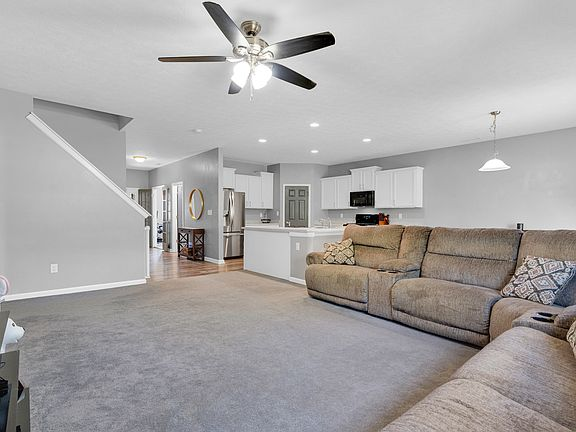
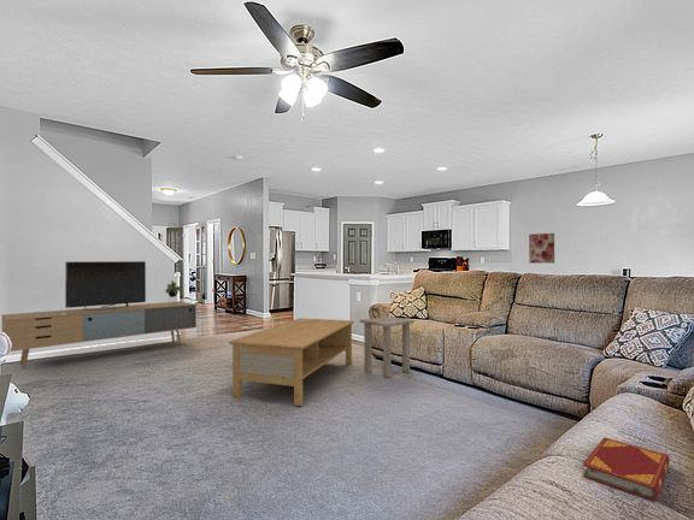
+ hardback book (627, 465)
+ coffee table (300, 353)
+ media console (108, 307)
+ wall art (541, 248)
+ side table (387, 344)
